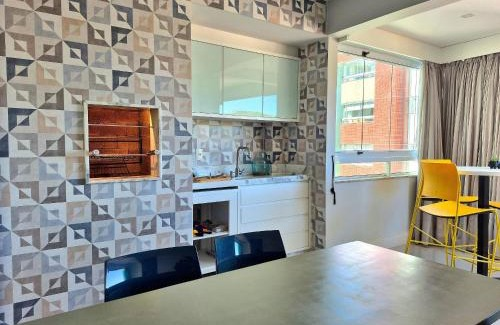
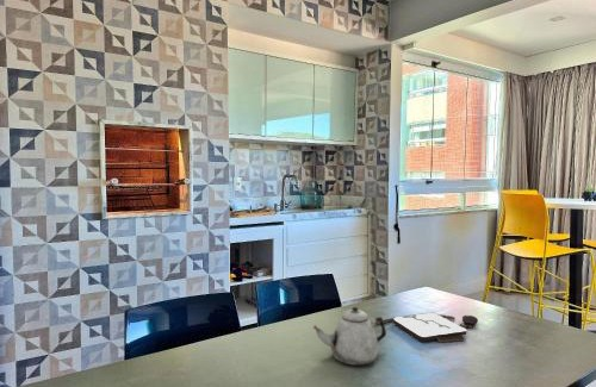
+ teapot (349, 332)
+ board game (434, 324)
